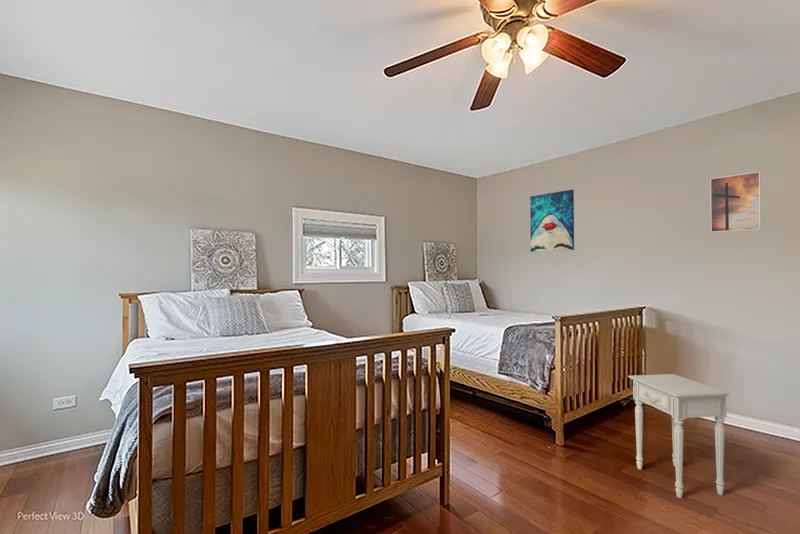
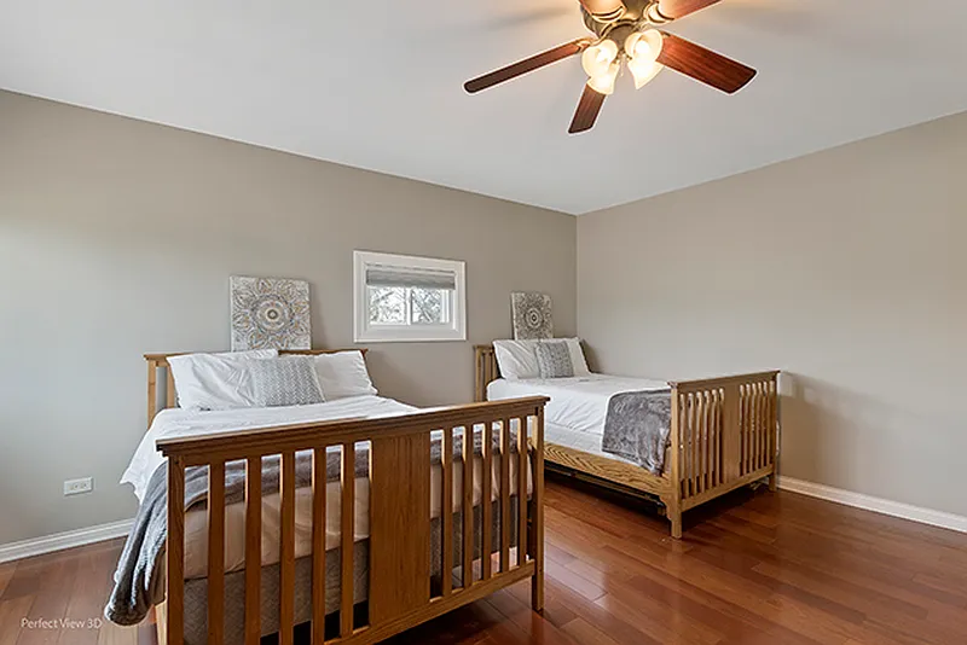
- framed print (734, 203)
- nightstand (675, 432)
- wall art (551, 222)
